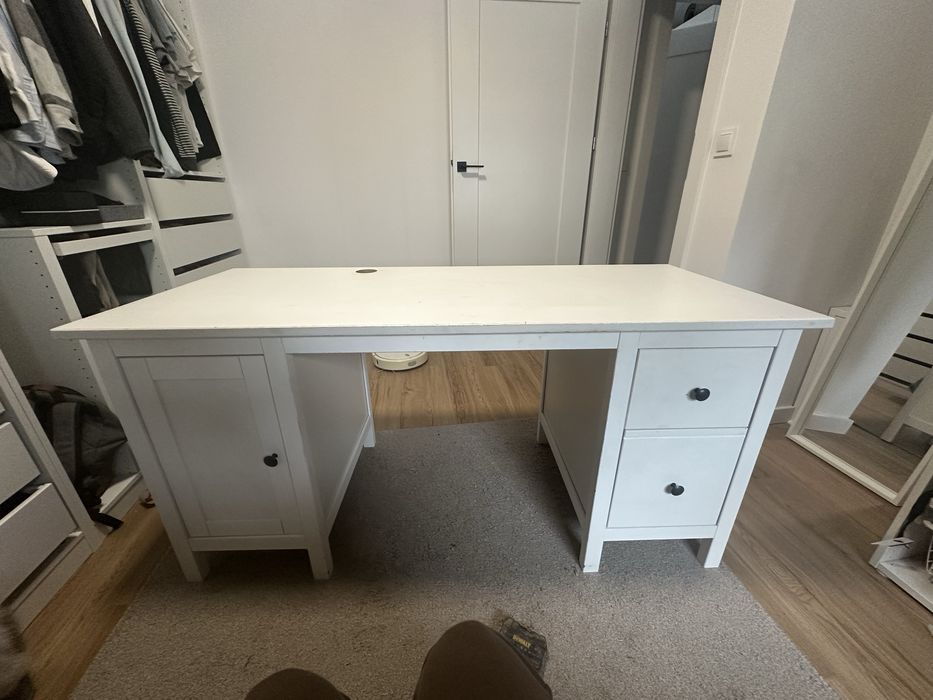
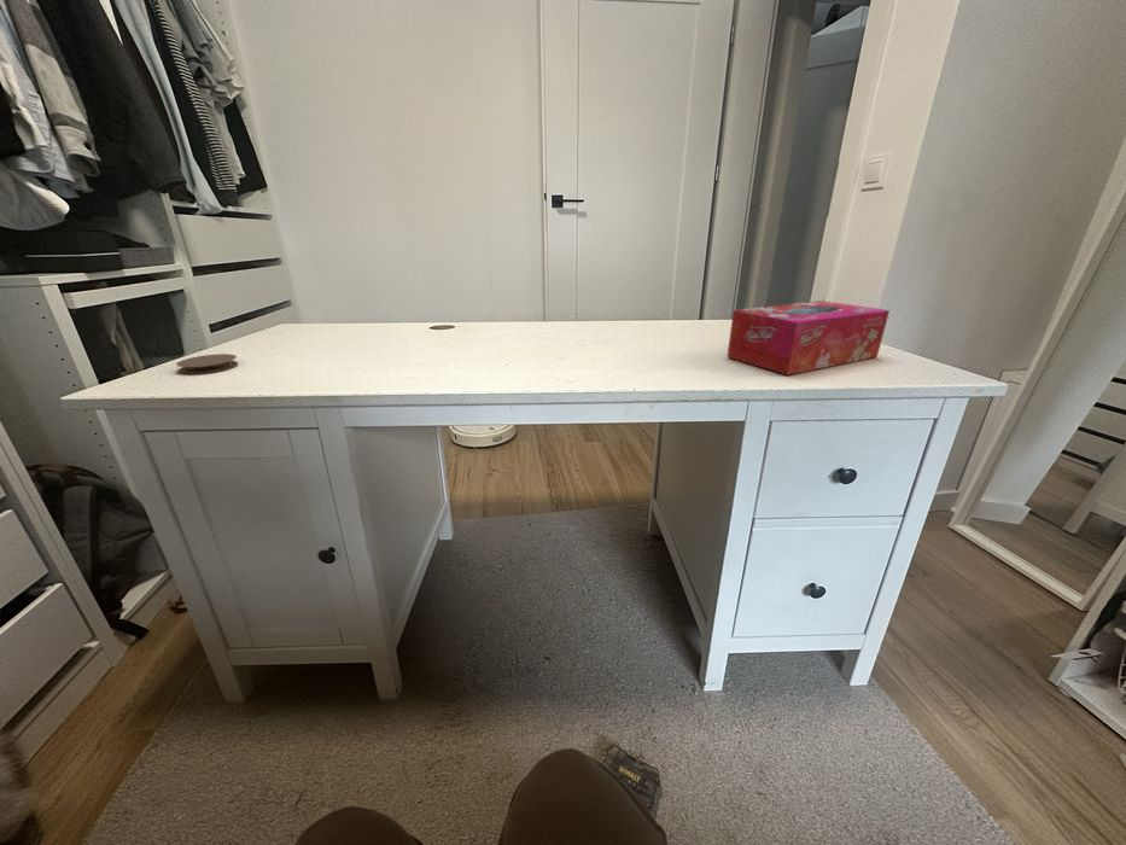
+ tissue box (806, 333)
+ coaster (208, 363)
